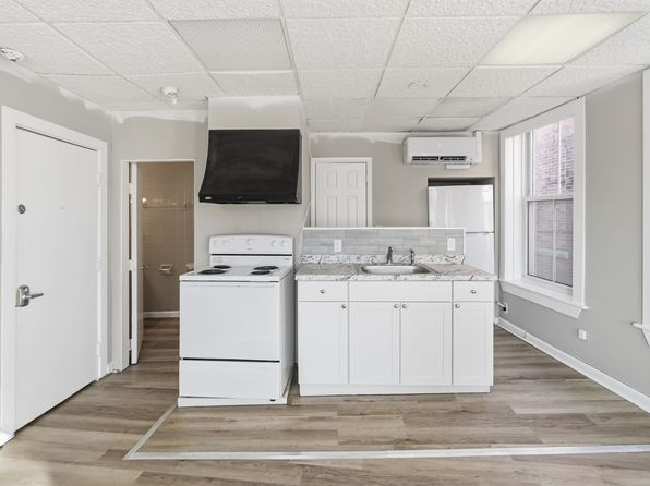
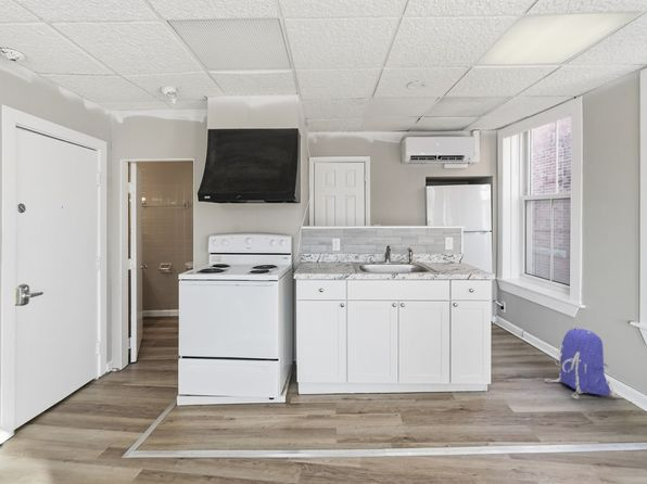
+ backpack (580, 358)
